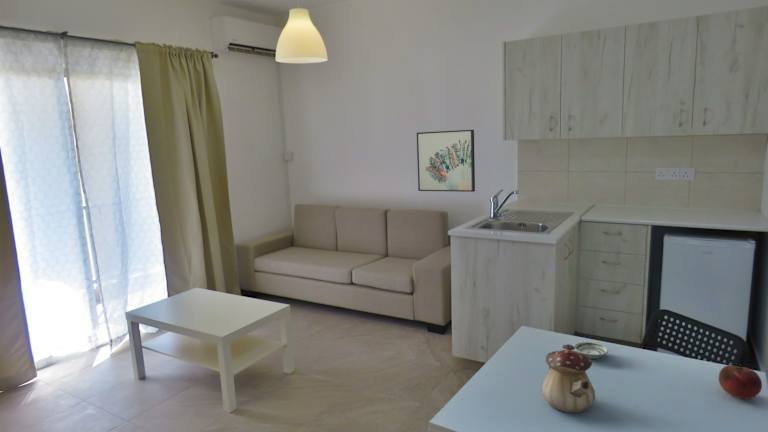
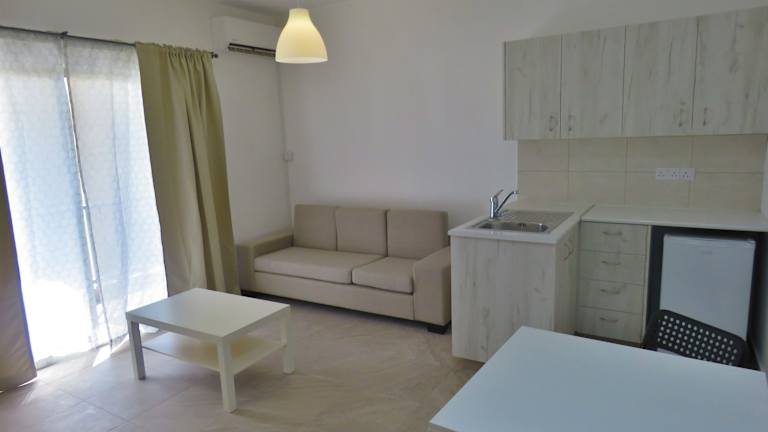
- saucer (590, 351)
- teapot (566, 372)
- wall art (445, 161)
- fruit (739, 380)
